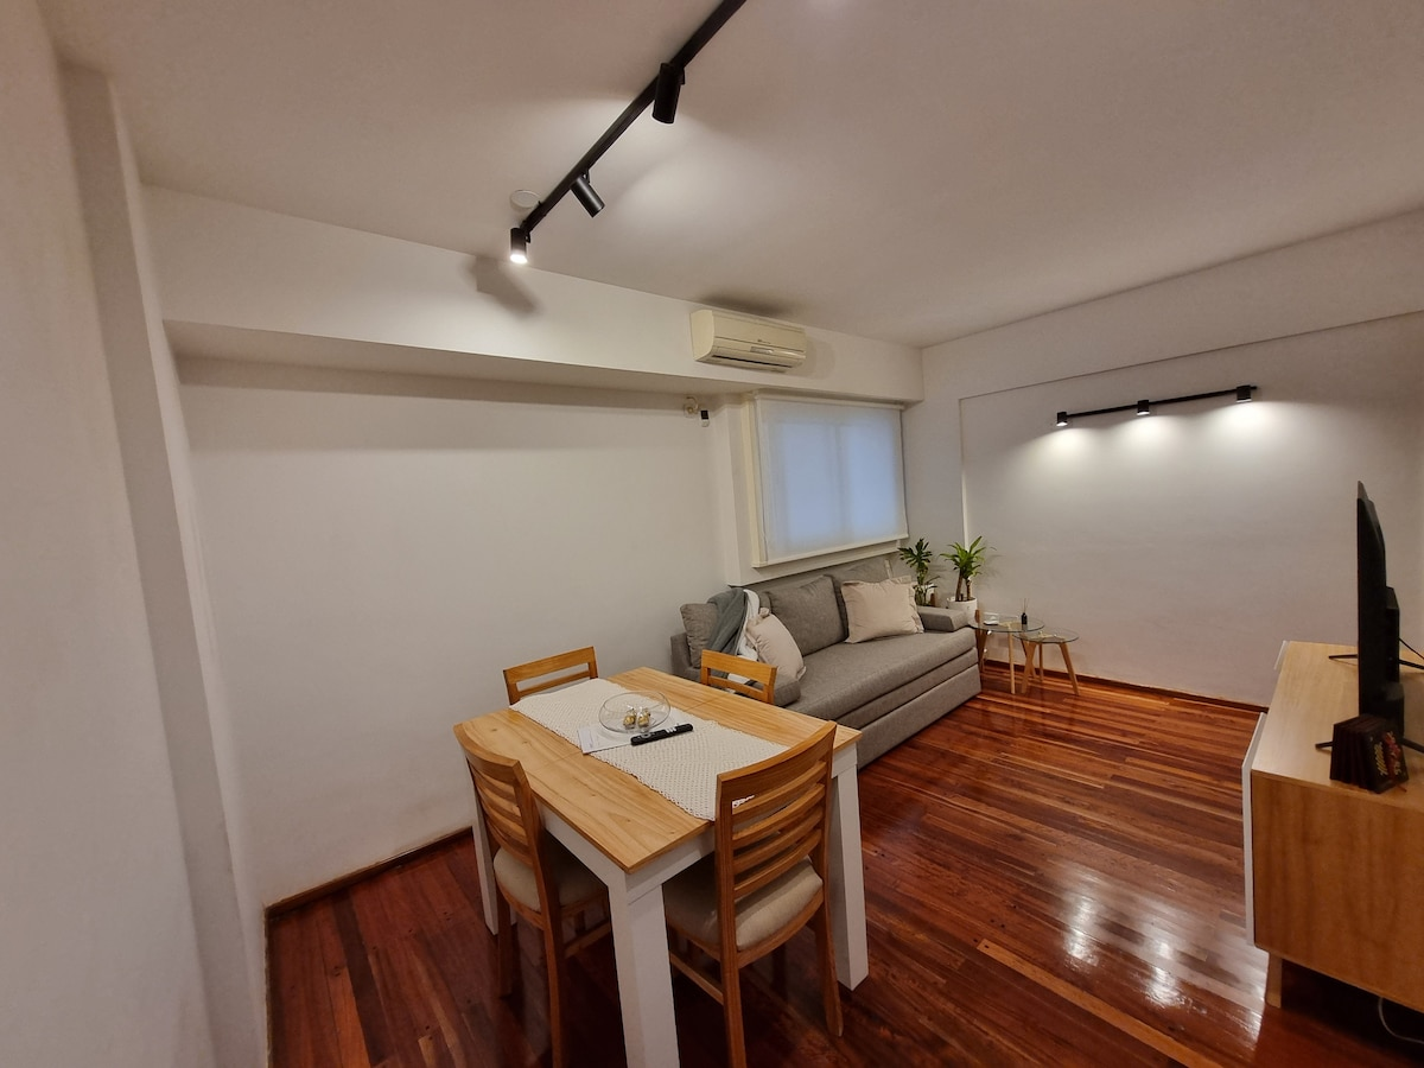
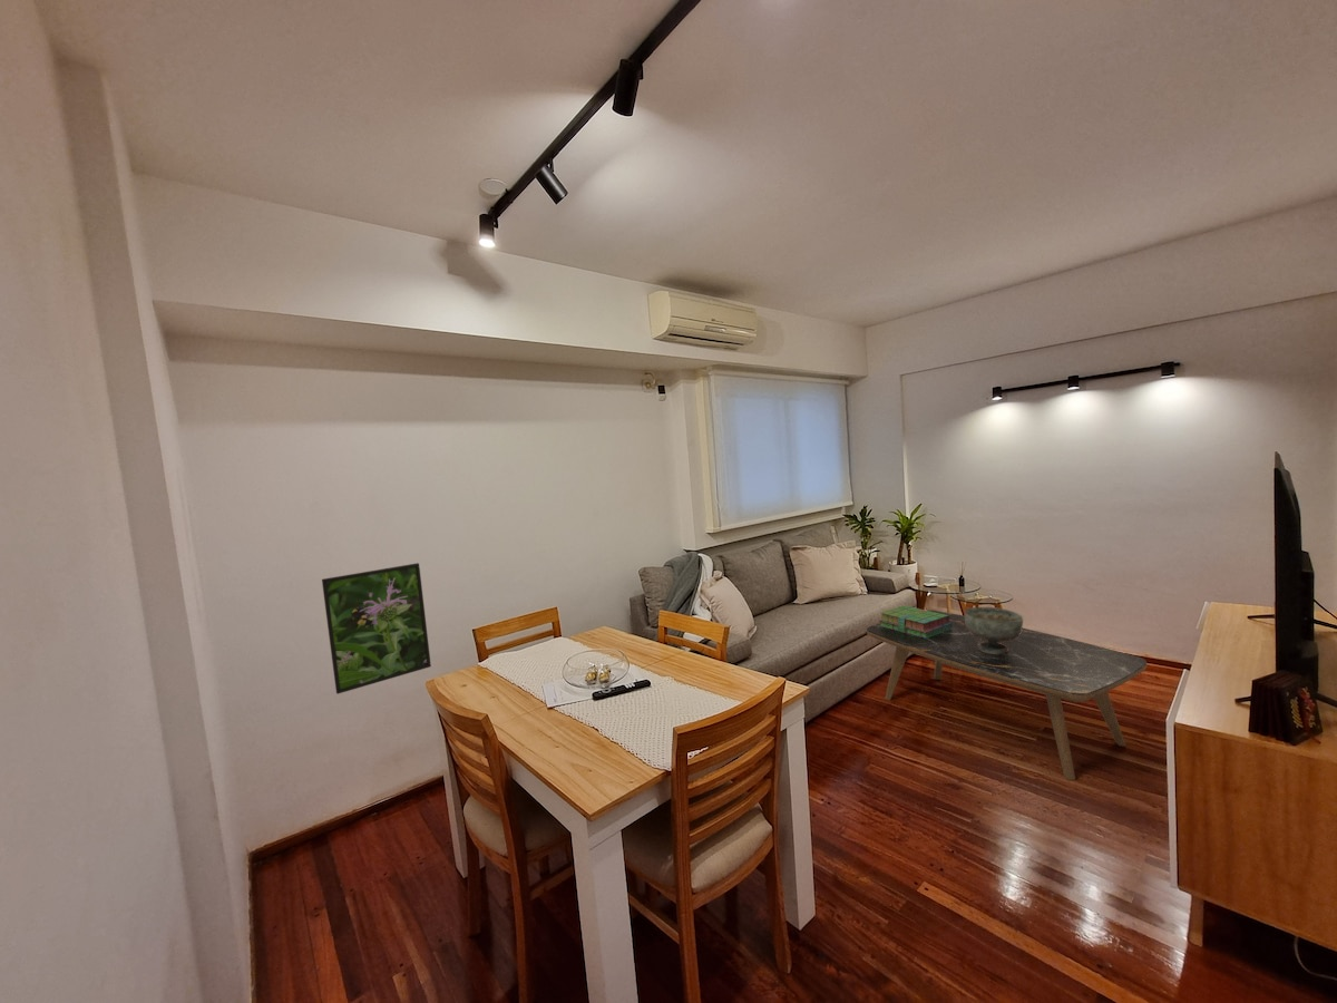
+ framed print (379, 625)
+ stack of books (914, 620)
+ coffee table (989, 678)
+ decorative bowl (993, 630)
